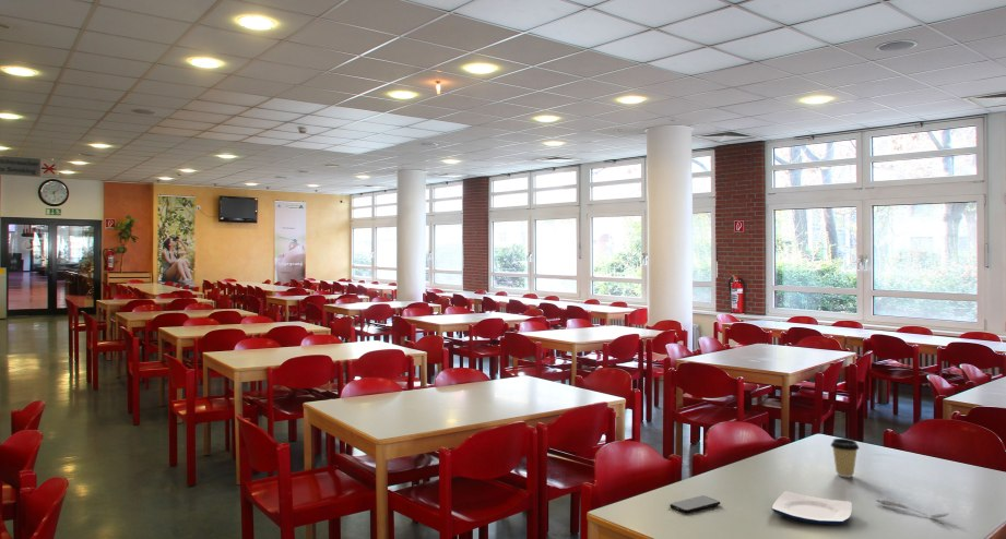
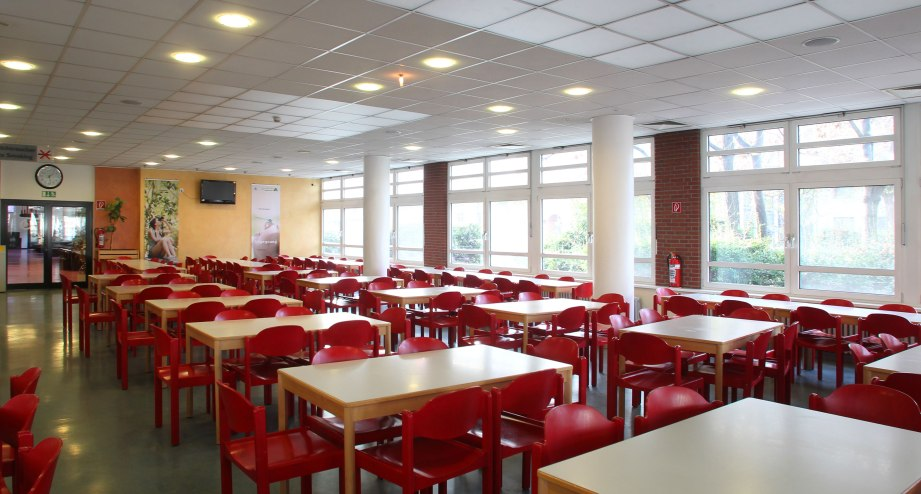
- coffee cup (844, 457)
- plate (812, 510)
- smartphone (695, 503)
- spoon (910, 508)
